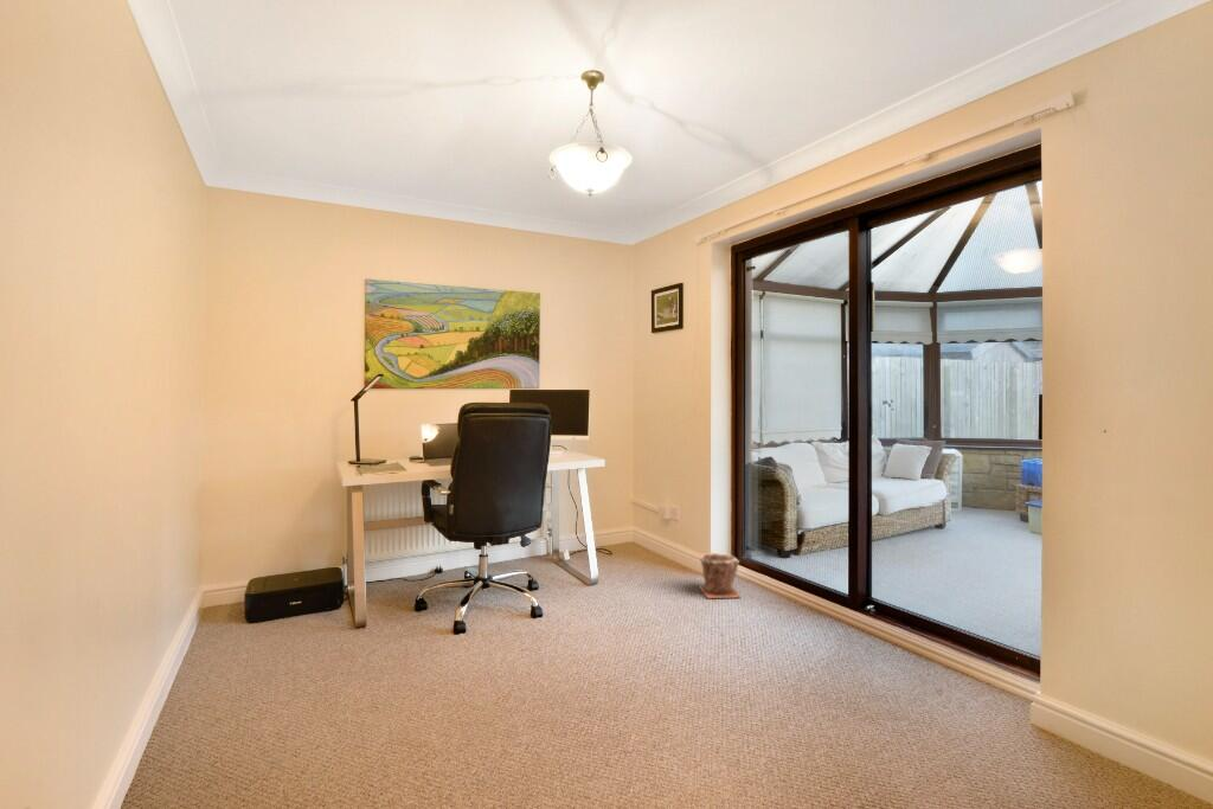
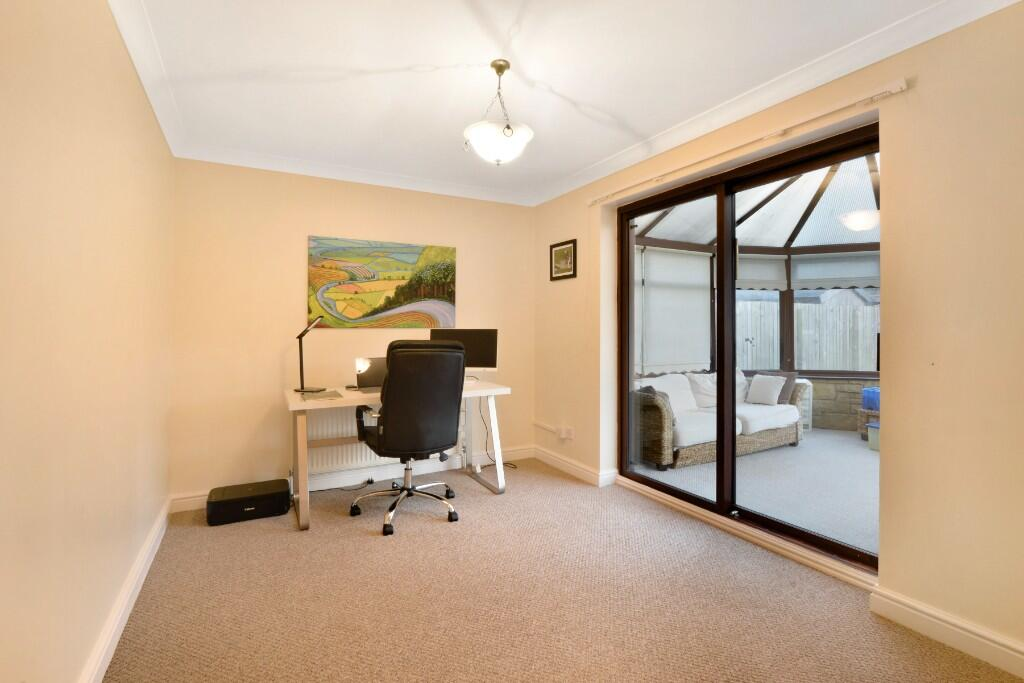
- plant pot (719, 573)
